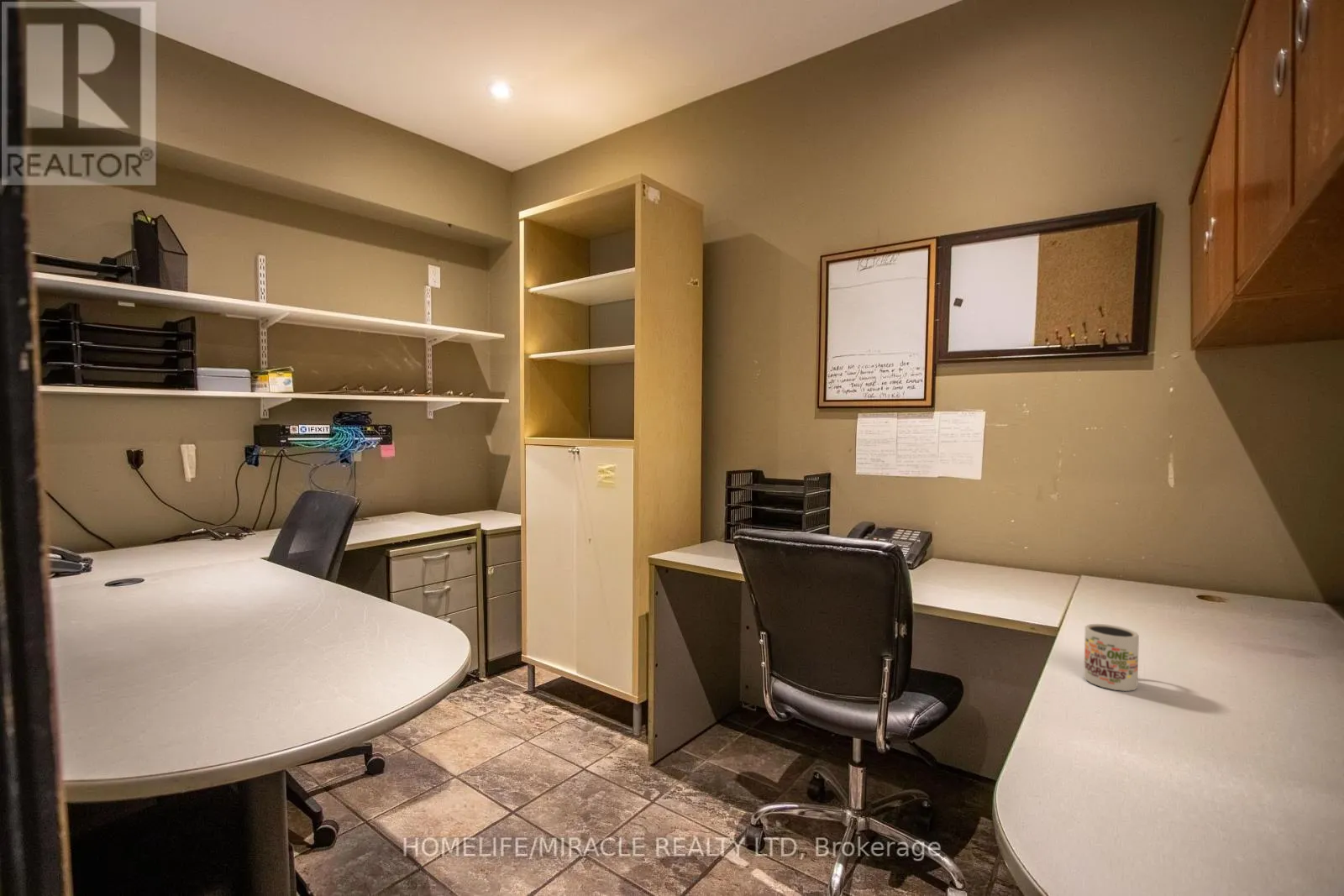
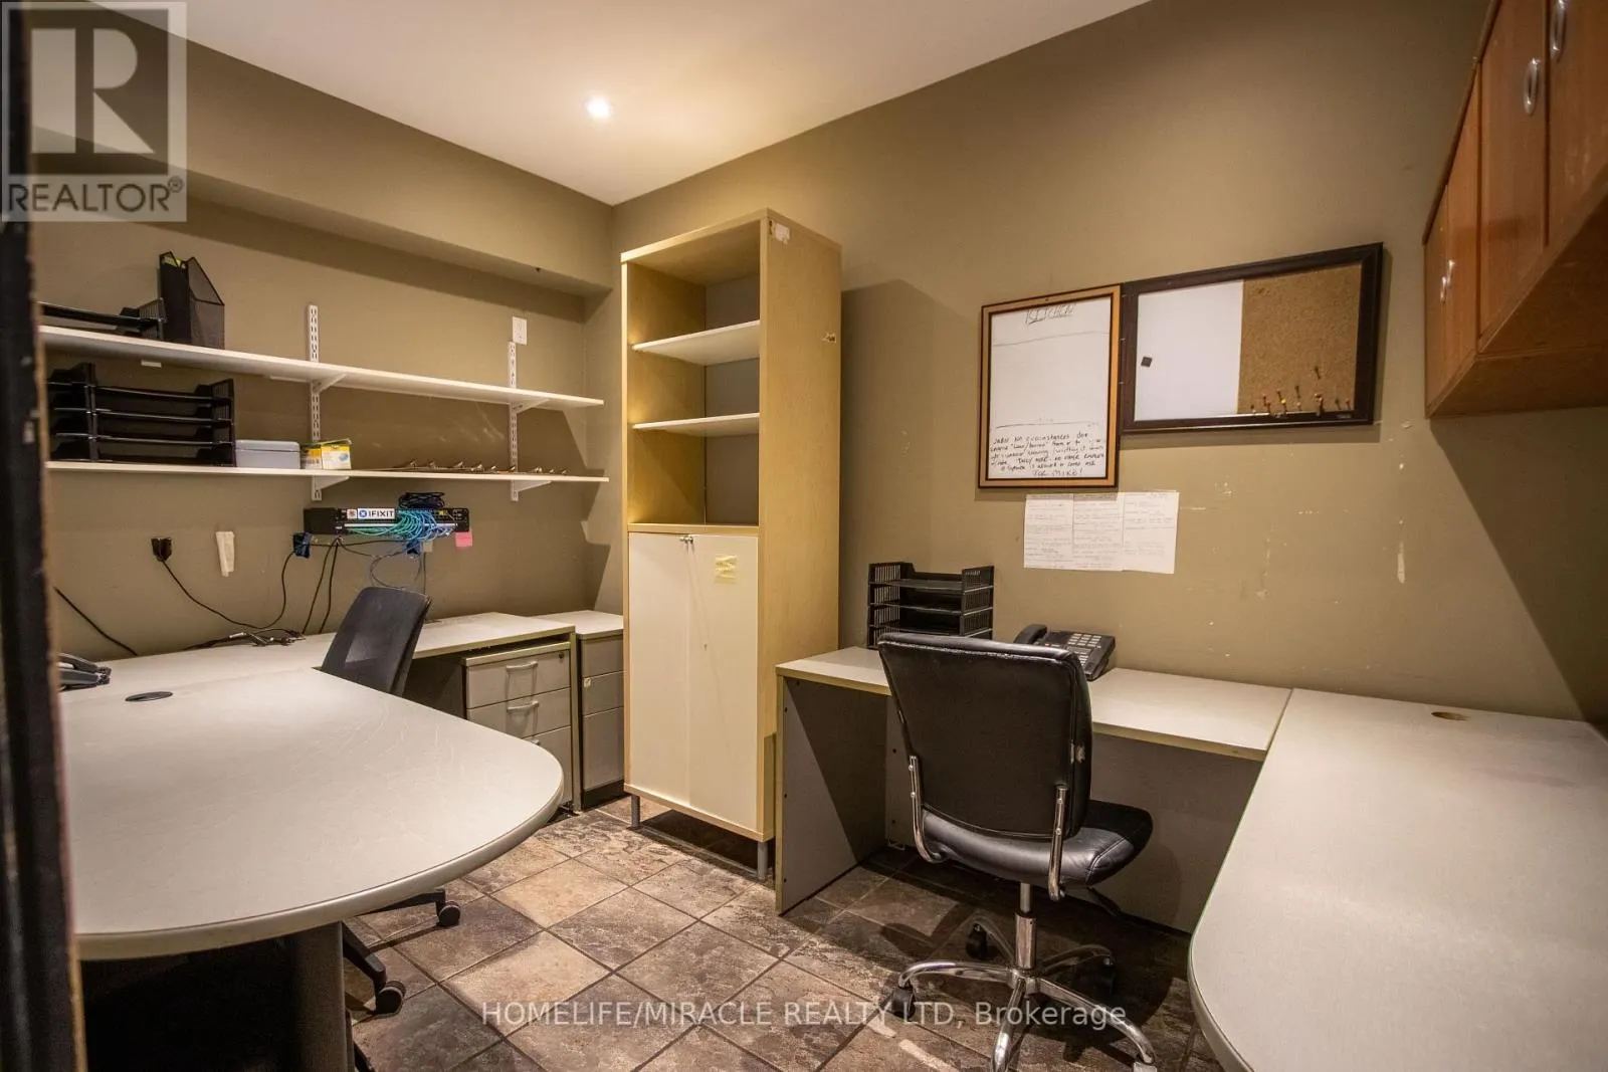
- mug (1114, 653)
